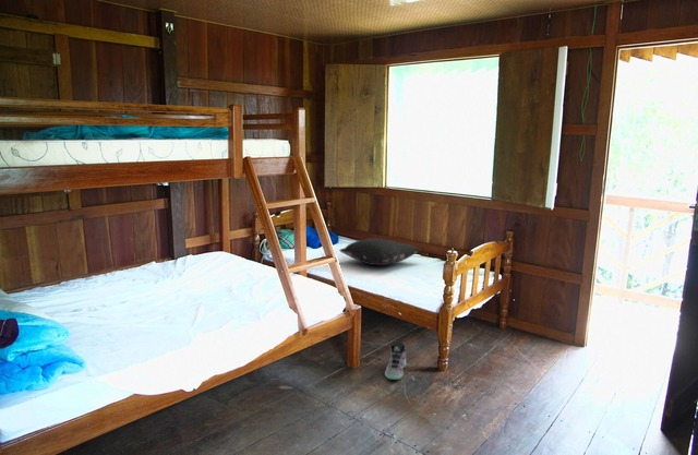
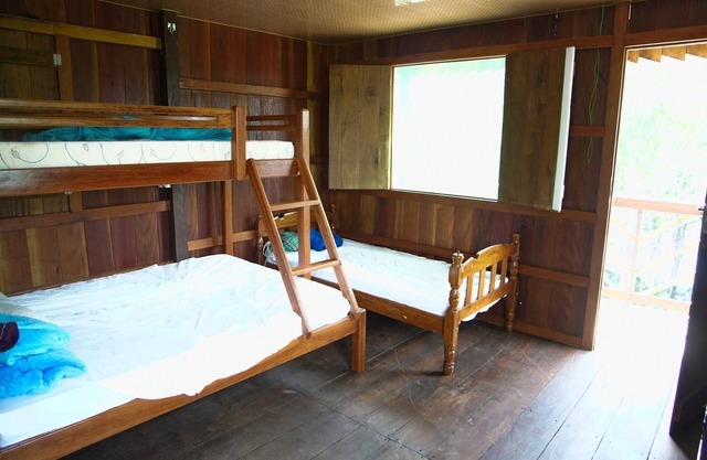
- pillow (381, 251)
- sneaker (395, 356)
